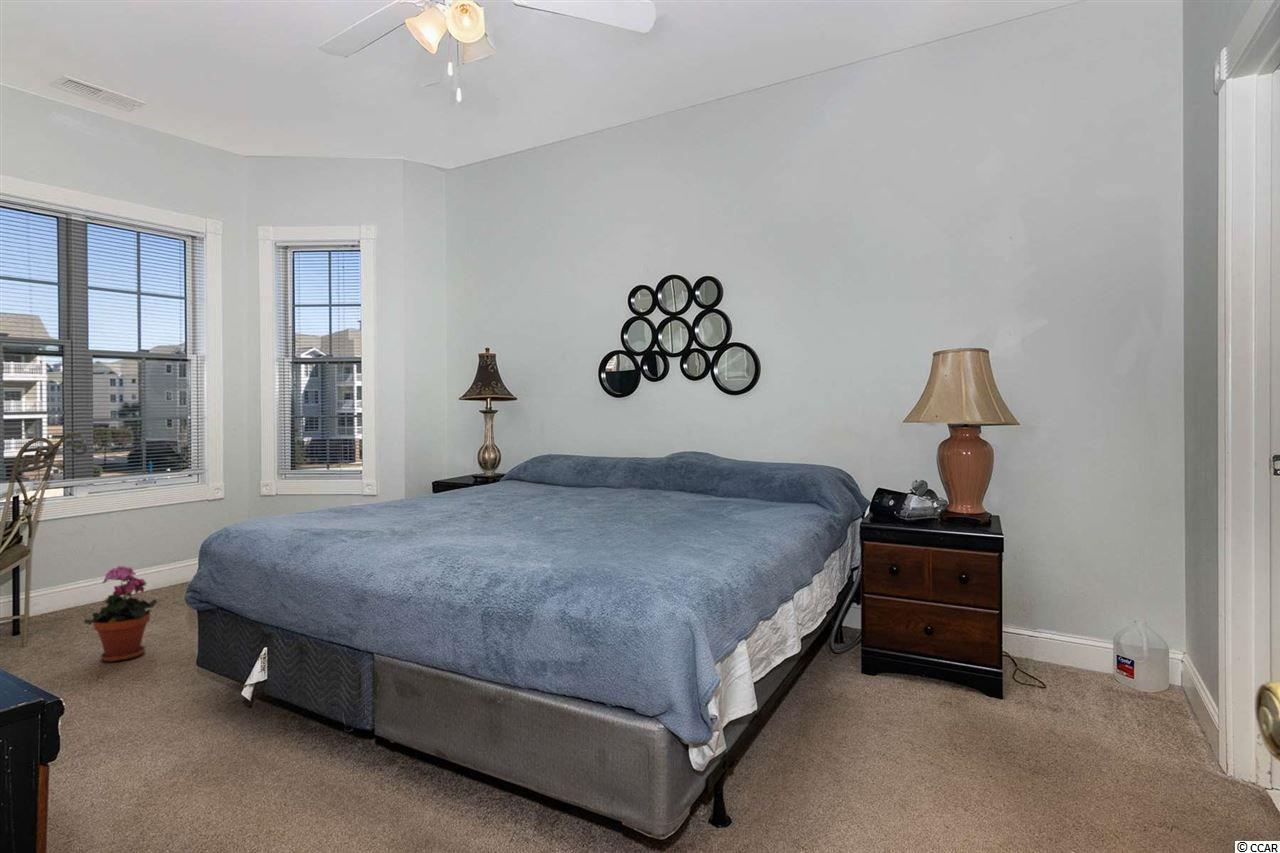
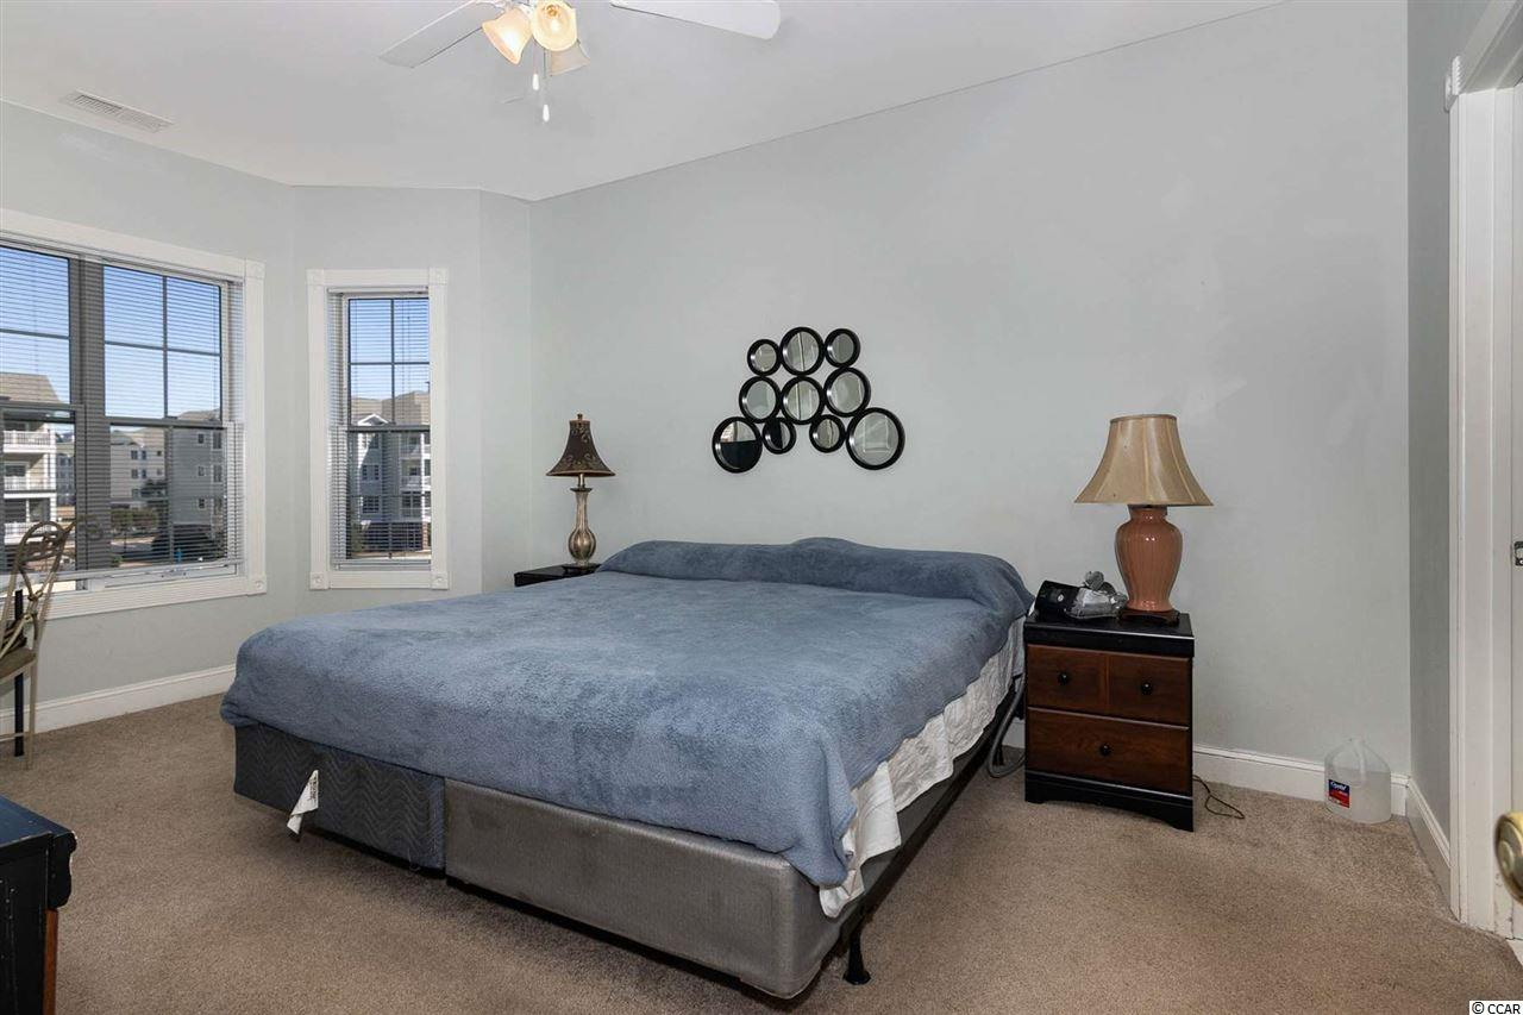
- potted plant (123, 610)
